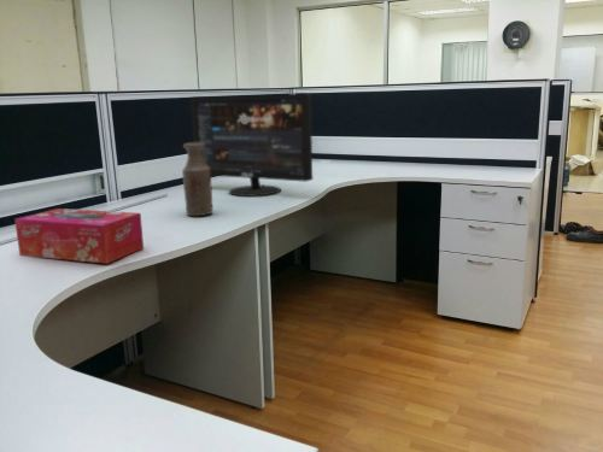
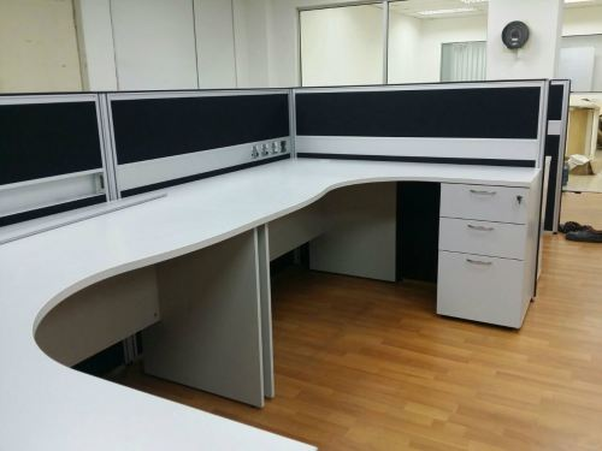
- computer monitor (252, 143)
- tissue box (80, 234)
- bottle (197, 178)
